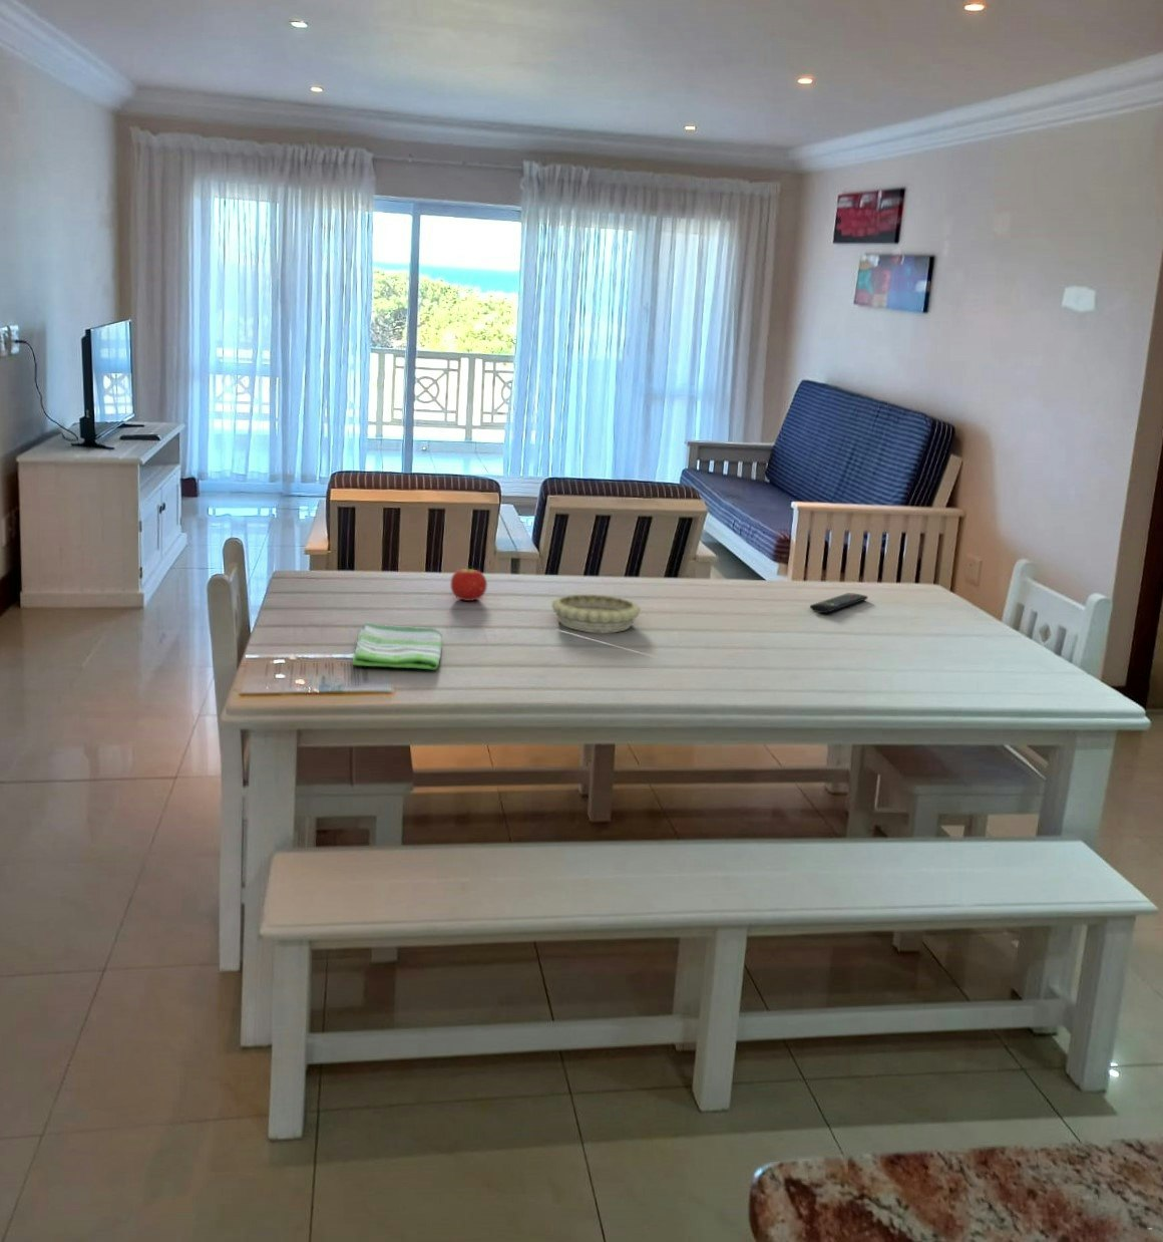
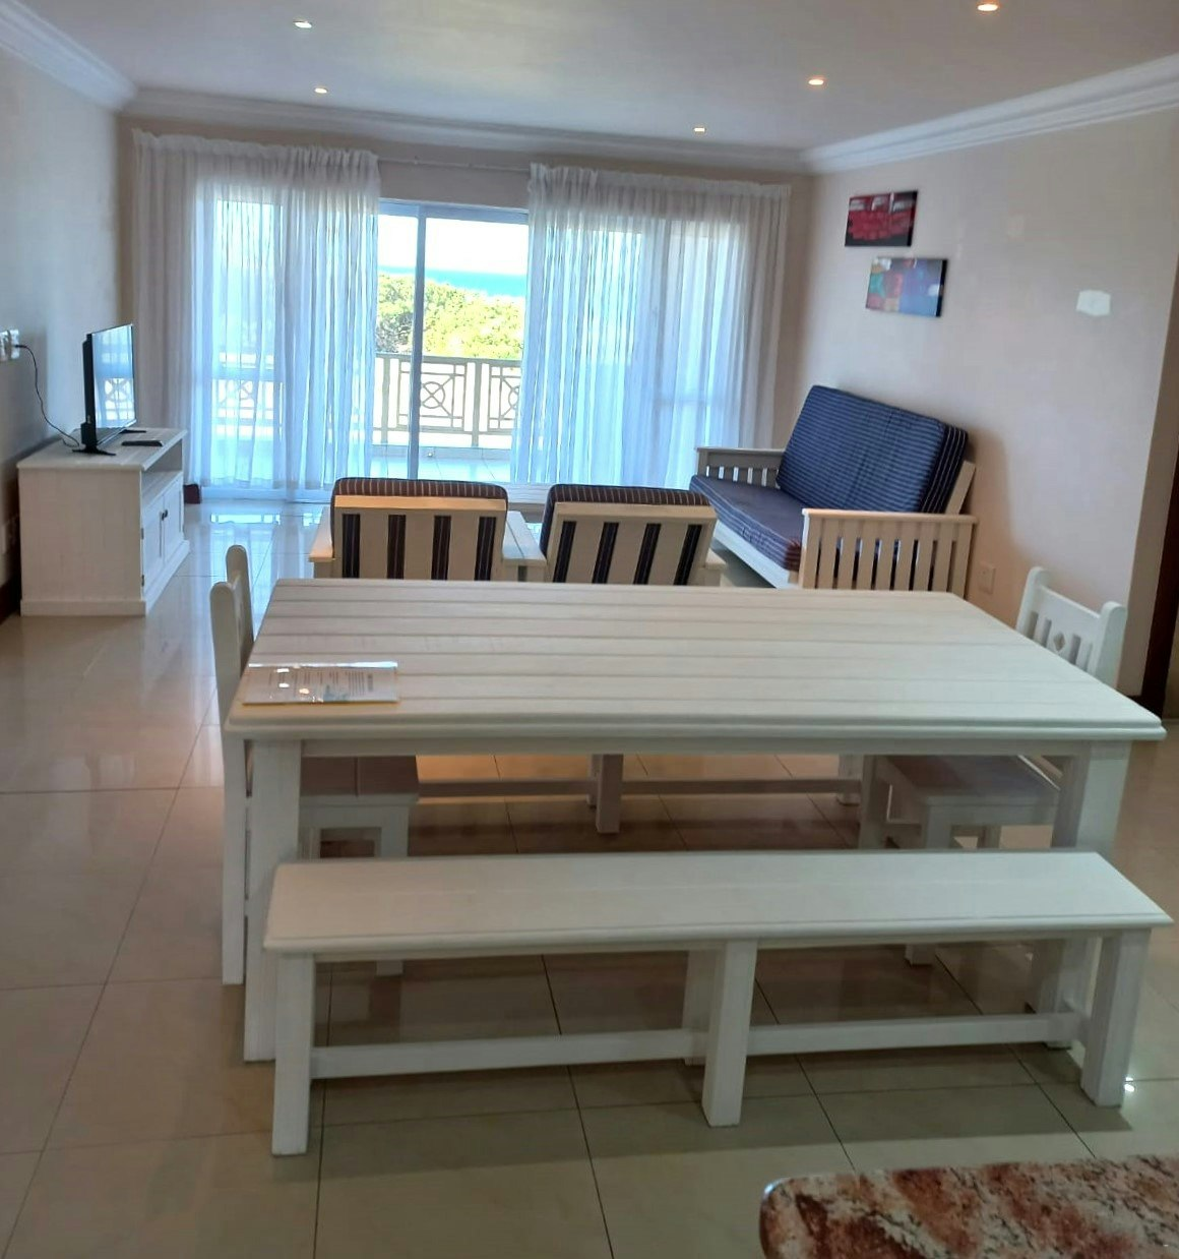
- decorative bowl (596, 613)
- remote control (839, 602)
- fruit (468, 582)
- dish towel (398, 645)
